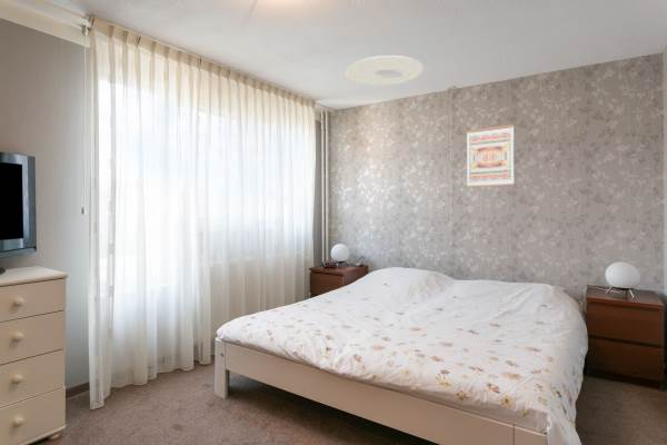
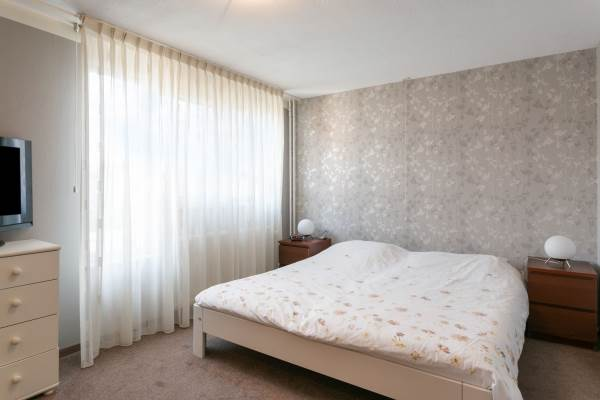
- wall art (489, 157)
- ceiling light (384, 68)
